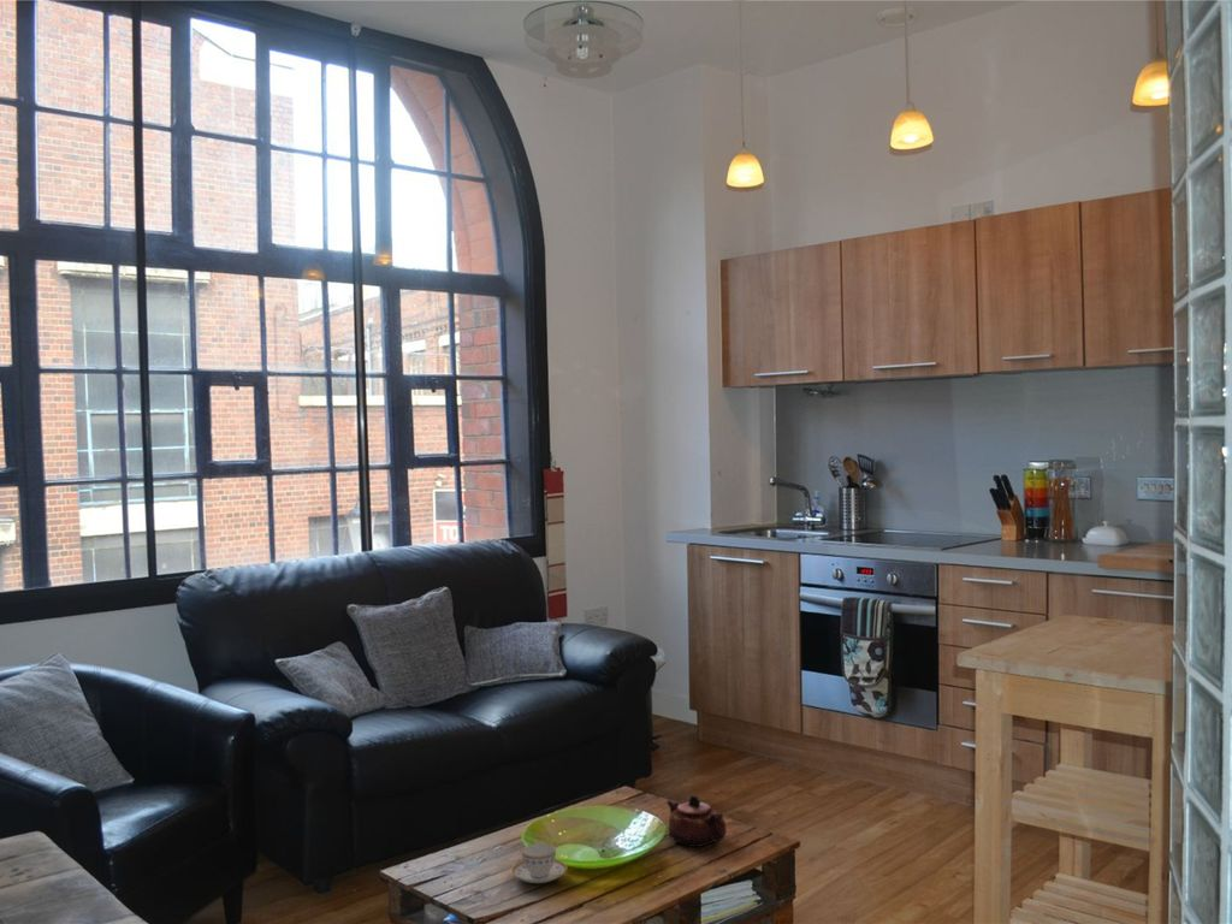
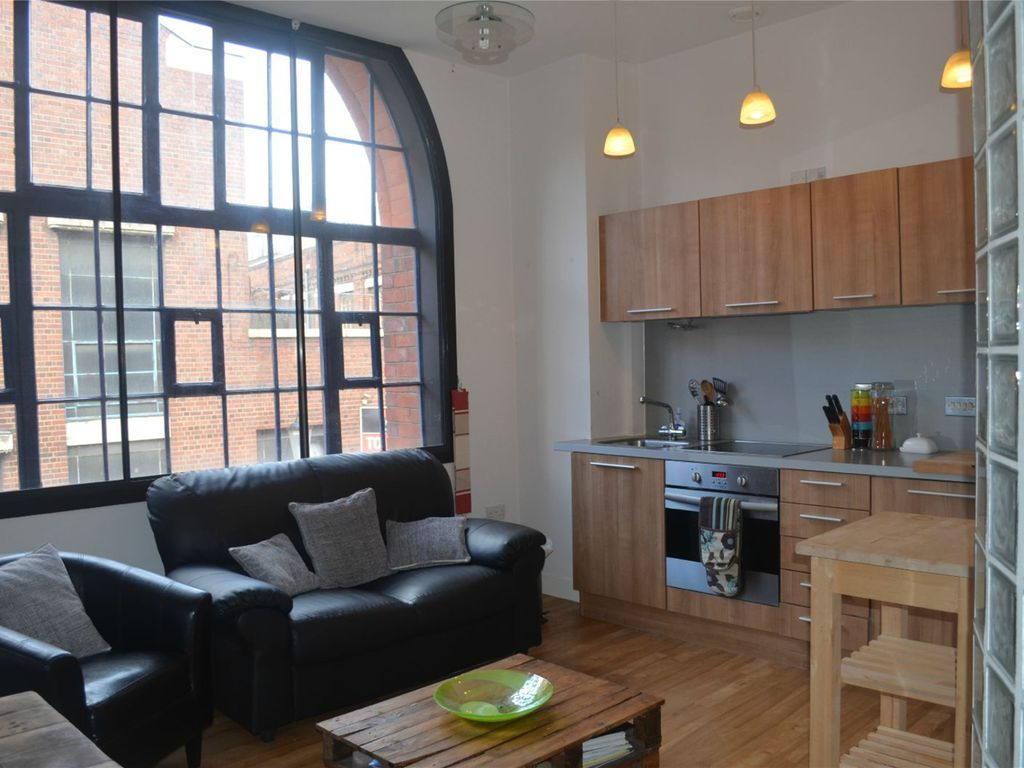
- teacup (539, 864)
- teapot (695, 817)
